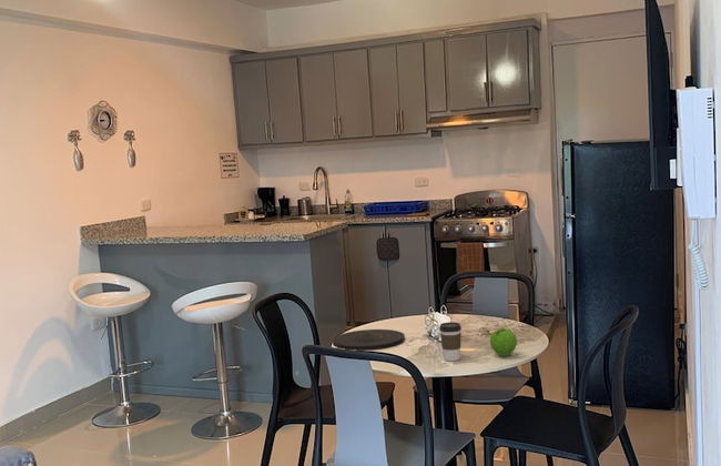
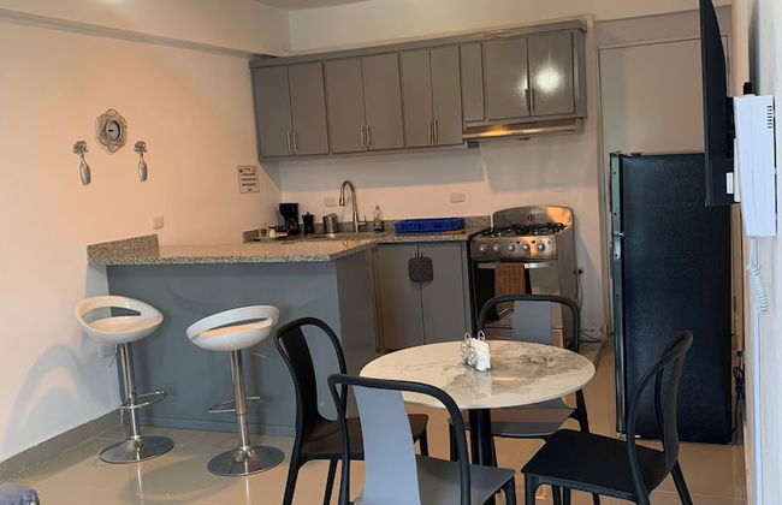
- fruit (502, 341)
- plate (368, 336)
- coffee cup (450, 341)
